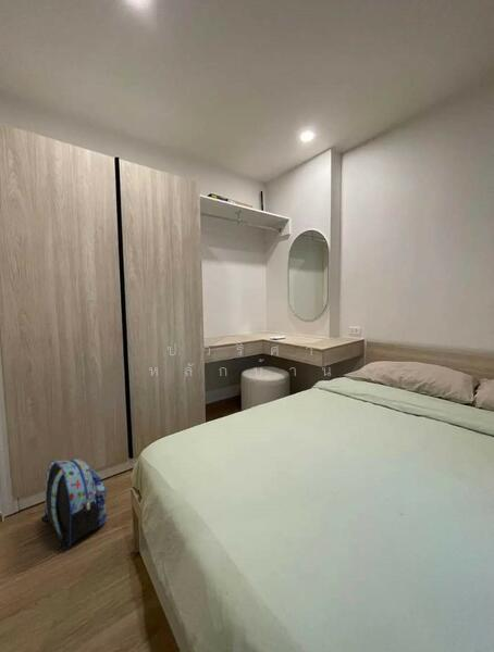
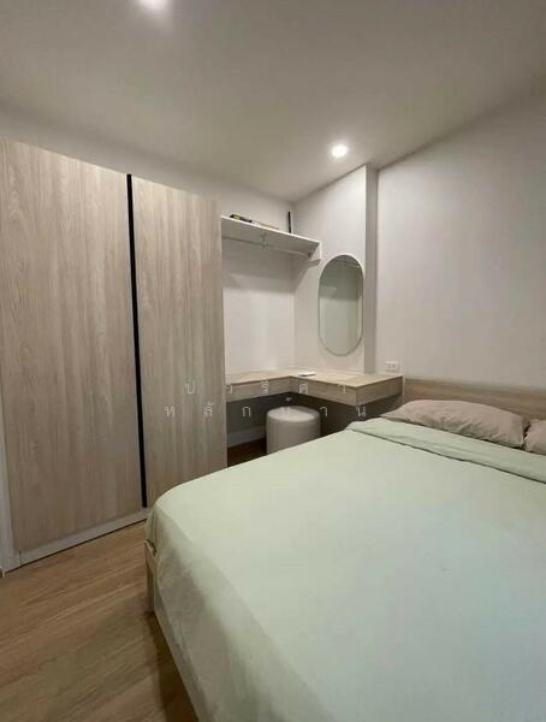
- backpack (74, 491)
